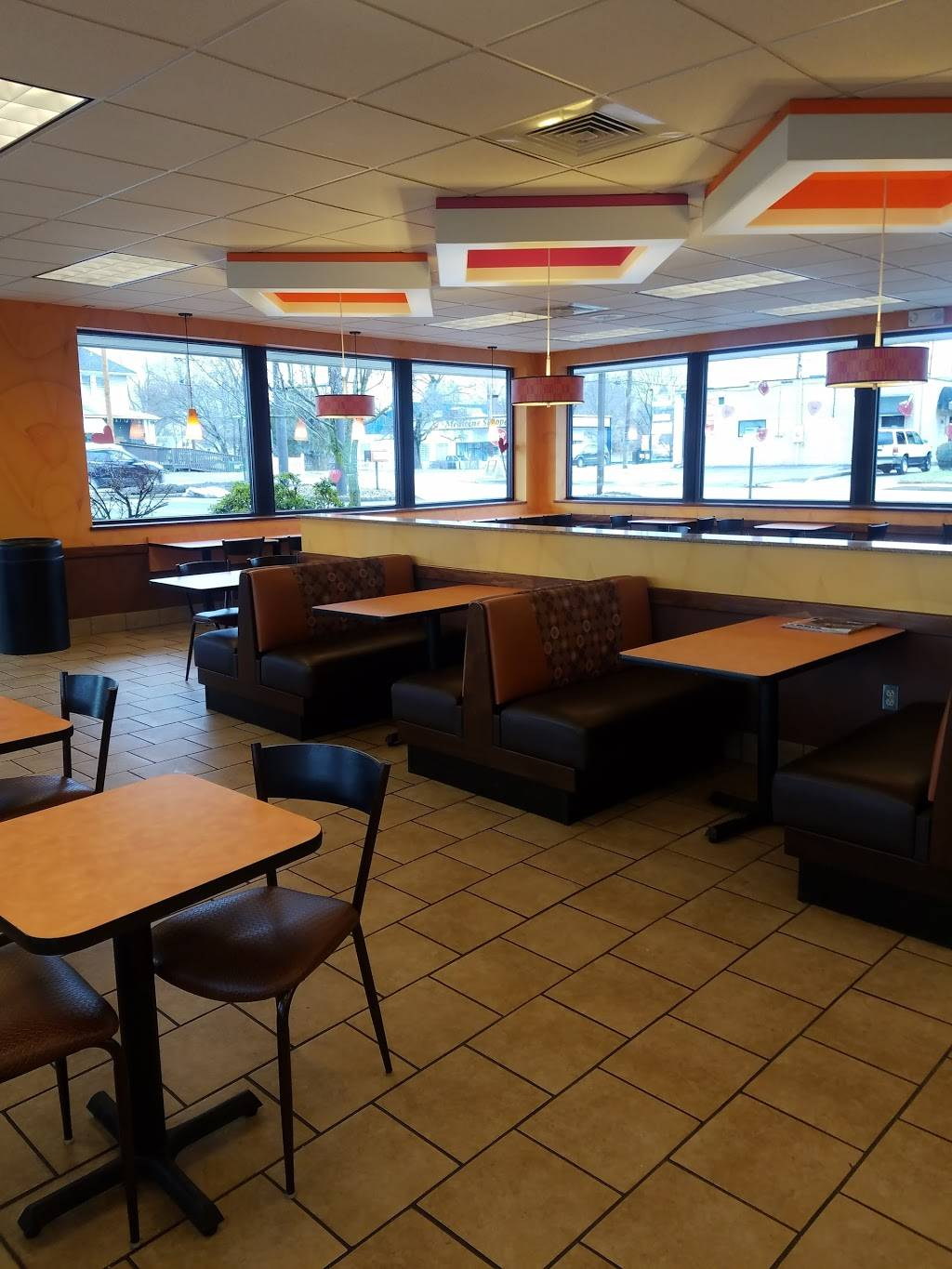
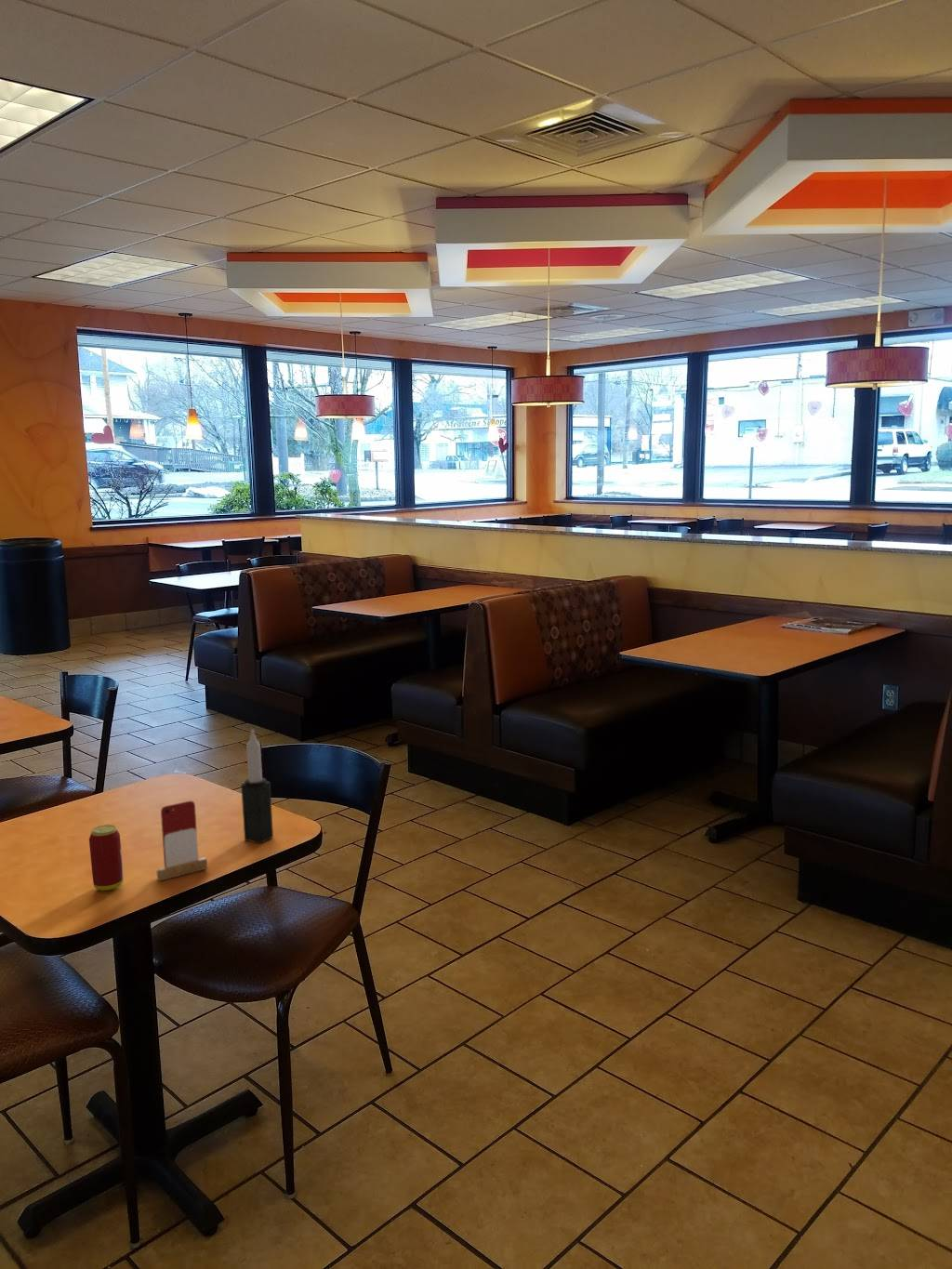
+ smartphone (179, 838)
+ candle (256, 784)
+ beverage can (106, 858)
